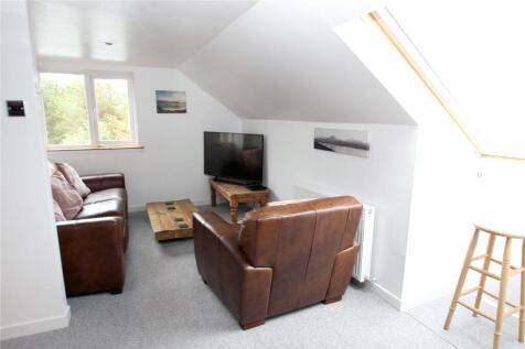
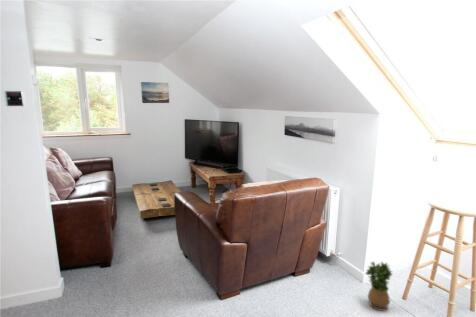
+ potted plant (379, 282)
